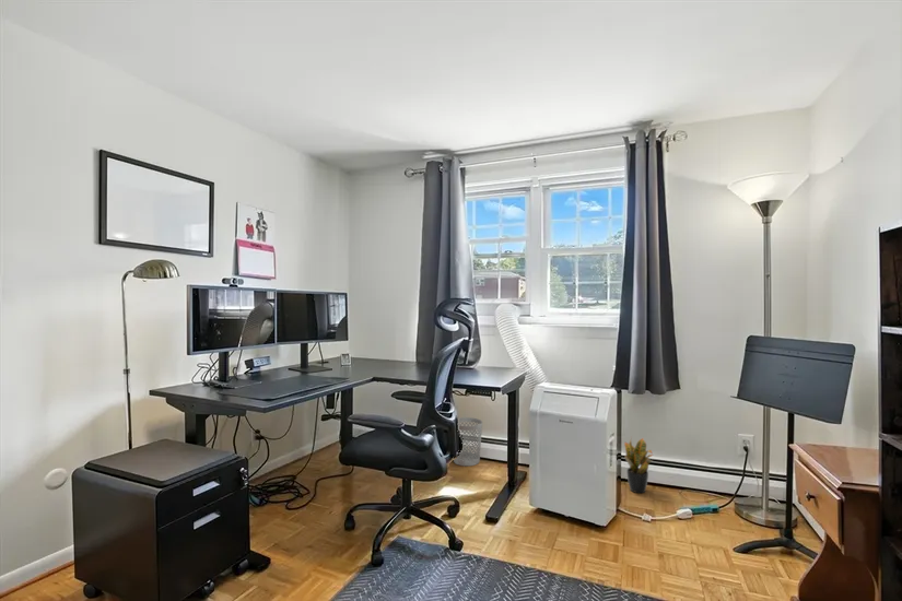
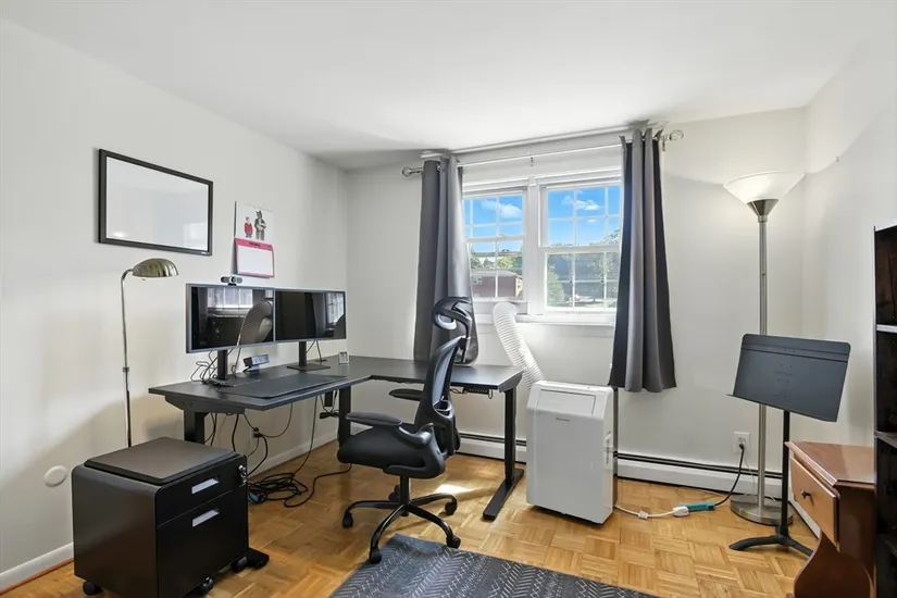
- potted plant (639, 462)
- wastebasket (467, 440)
